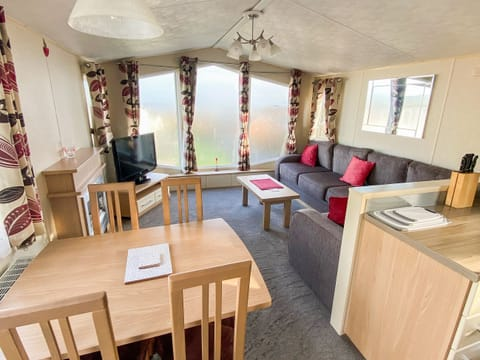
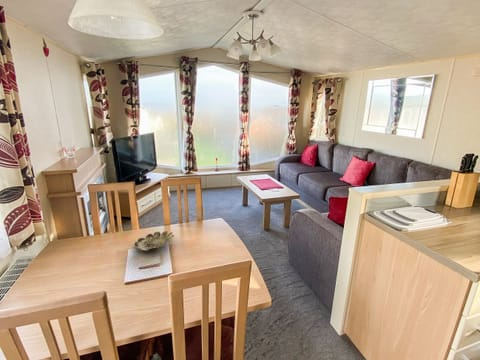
+ bowl (154, 240)
